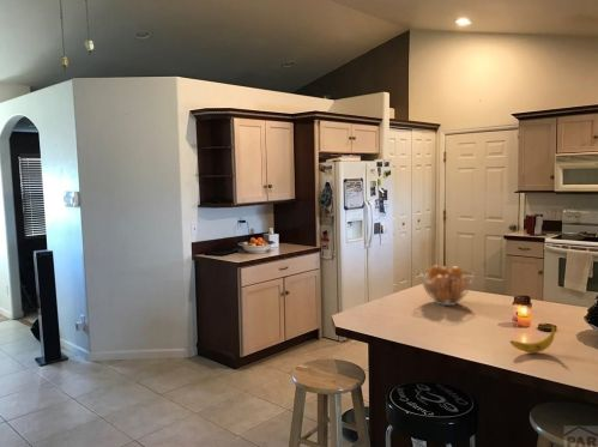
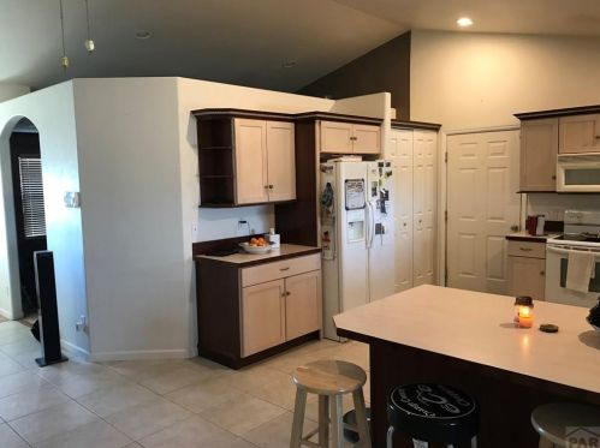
- fruit basket (446, 284)
- banana (532, 343)
